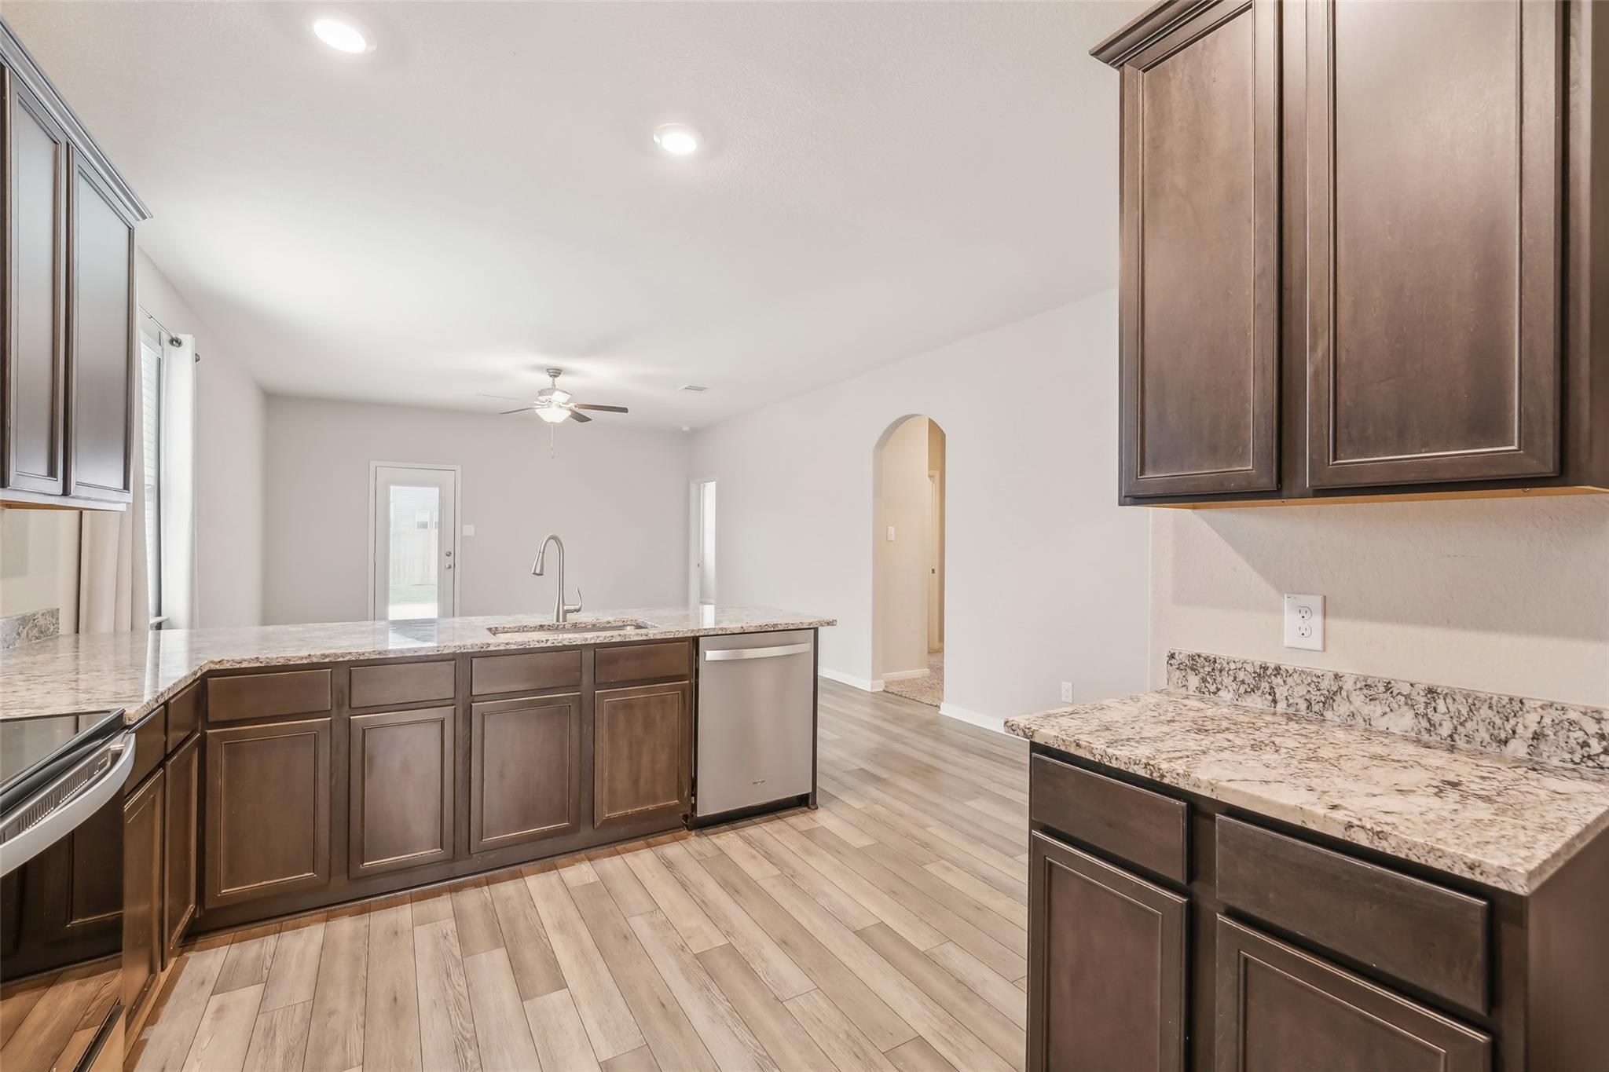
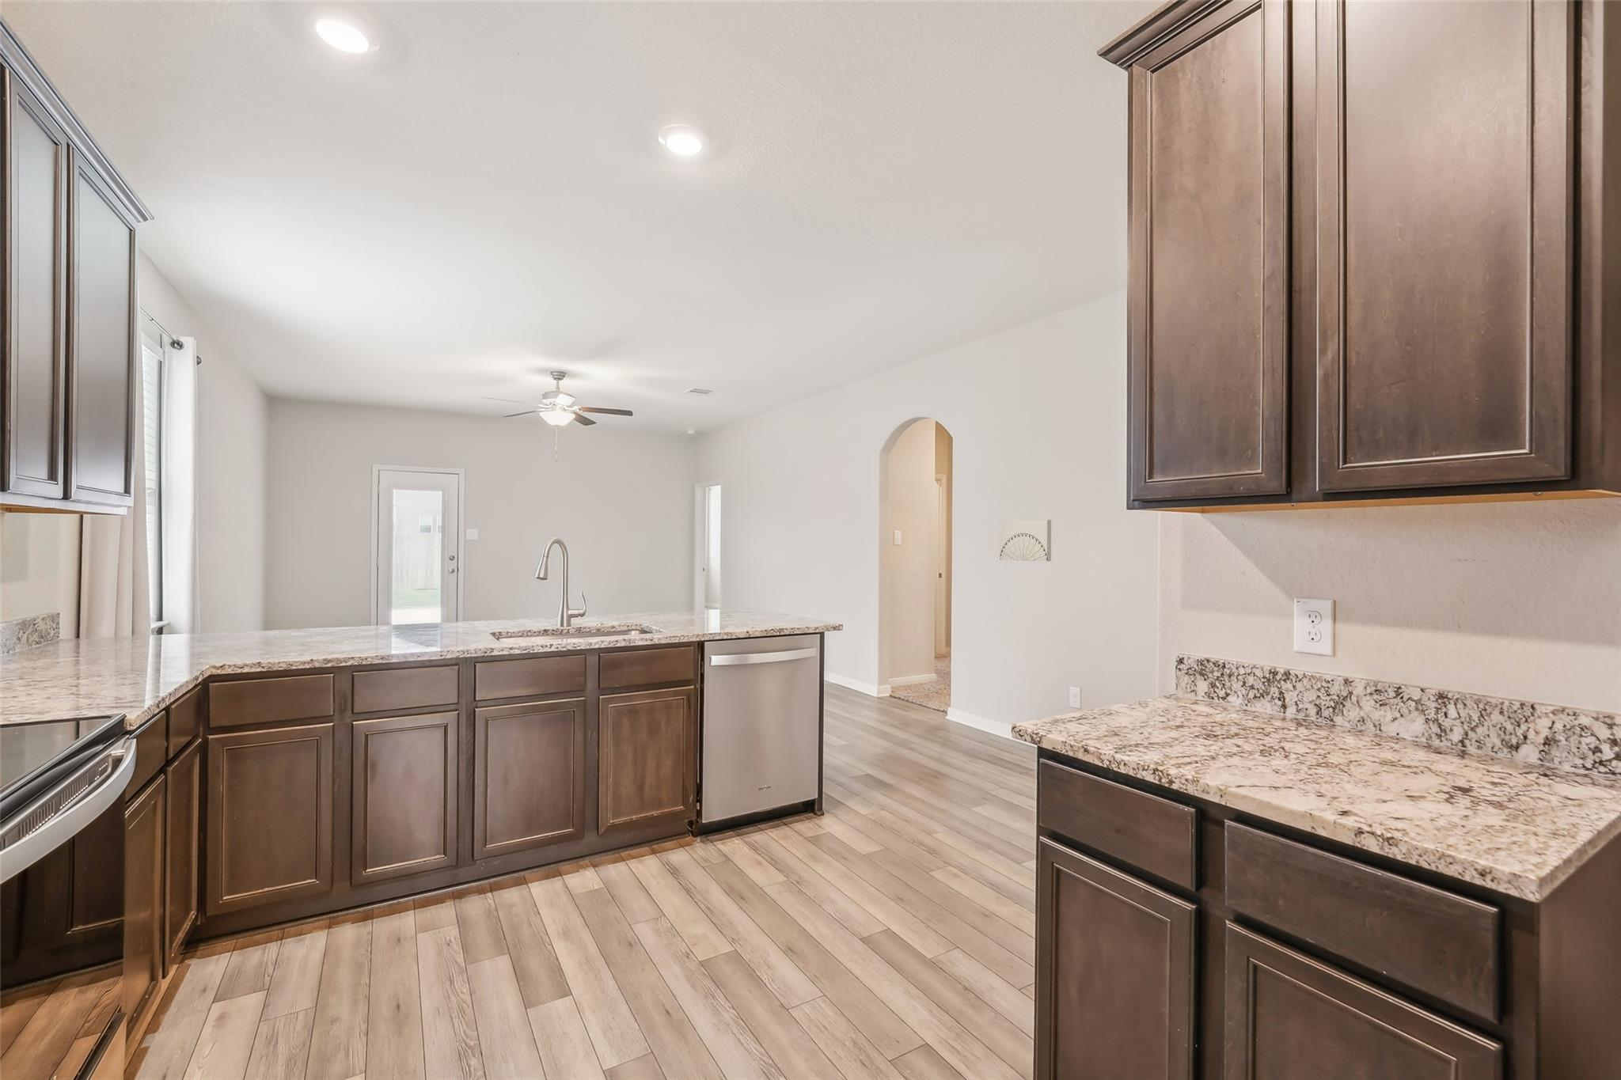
+ wall art (1024, 540)
